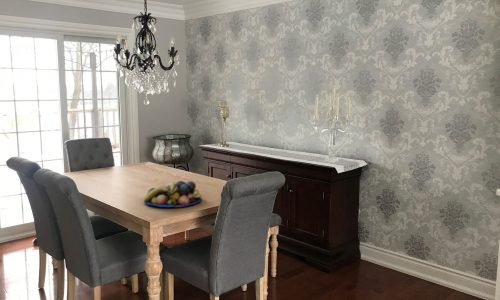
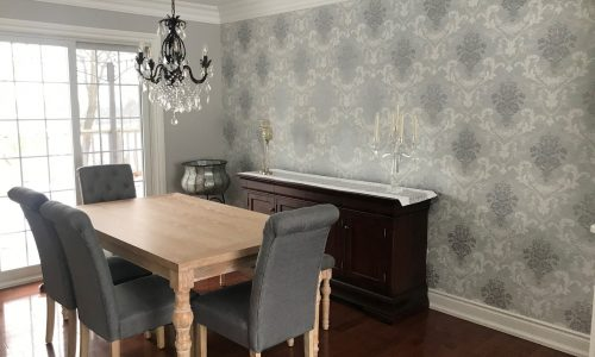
- fruit bowl (173, 191)
